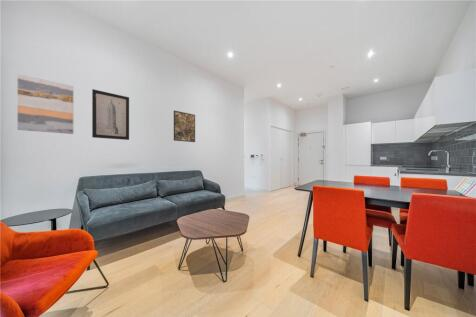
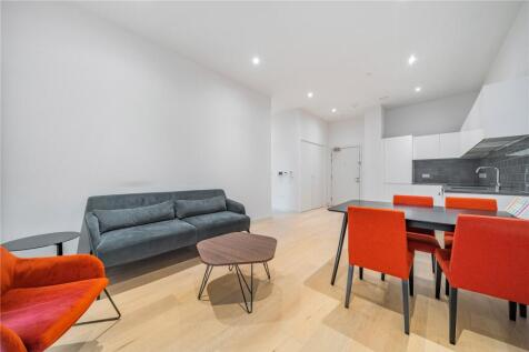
- wall art (47, 106)
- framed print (184, 127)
- wall art (111, 116)
